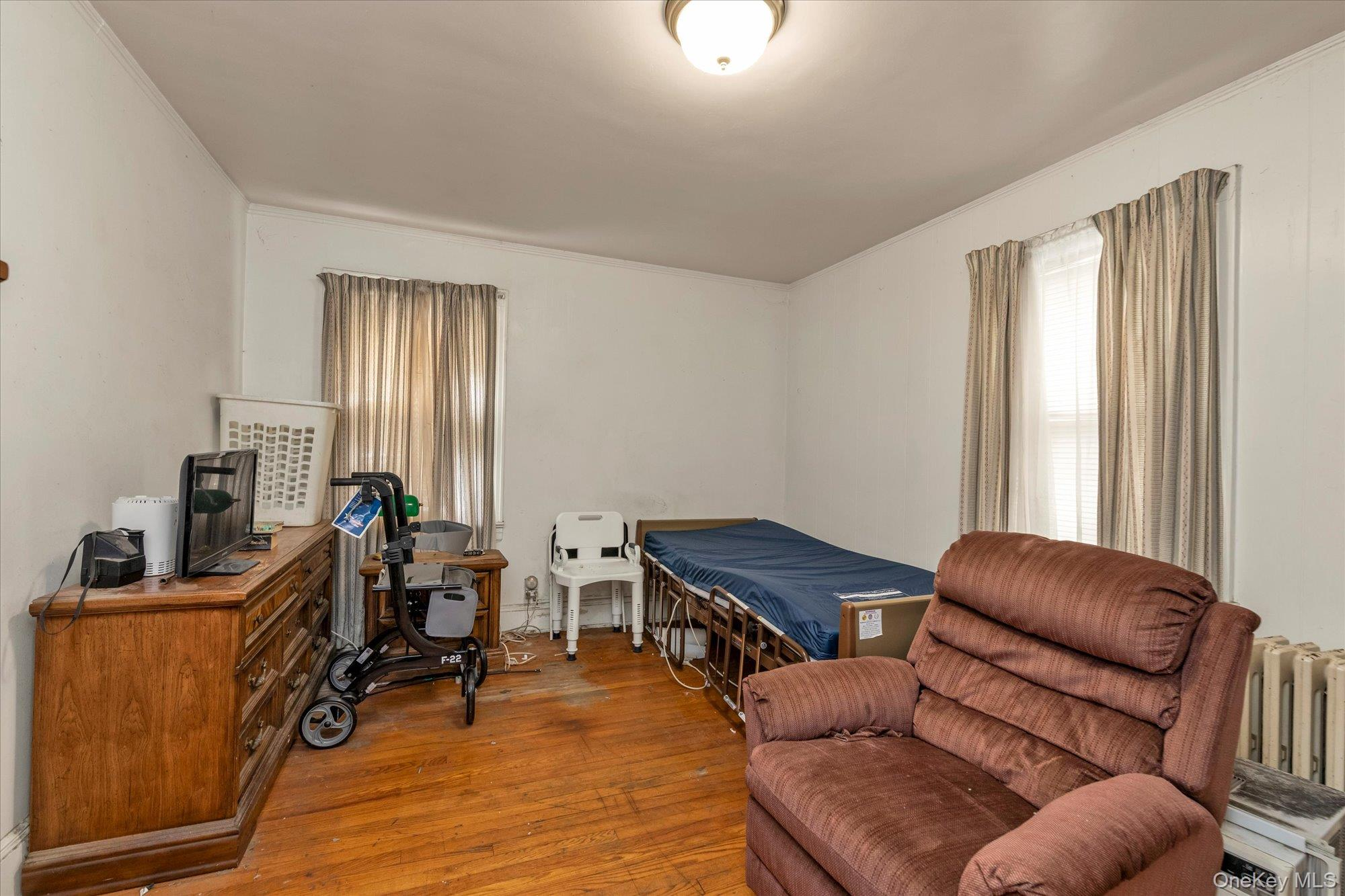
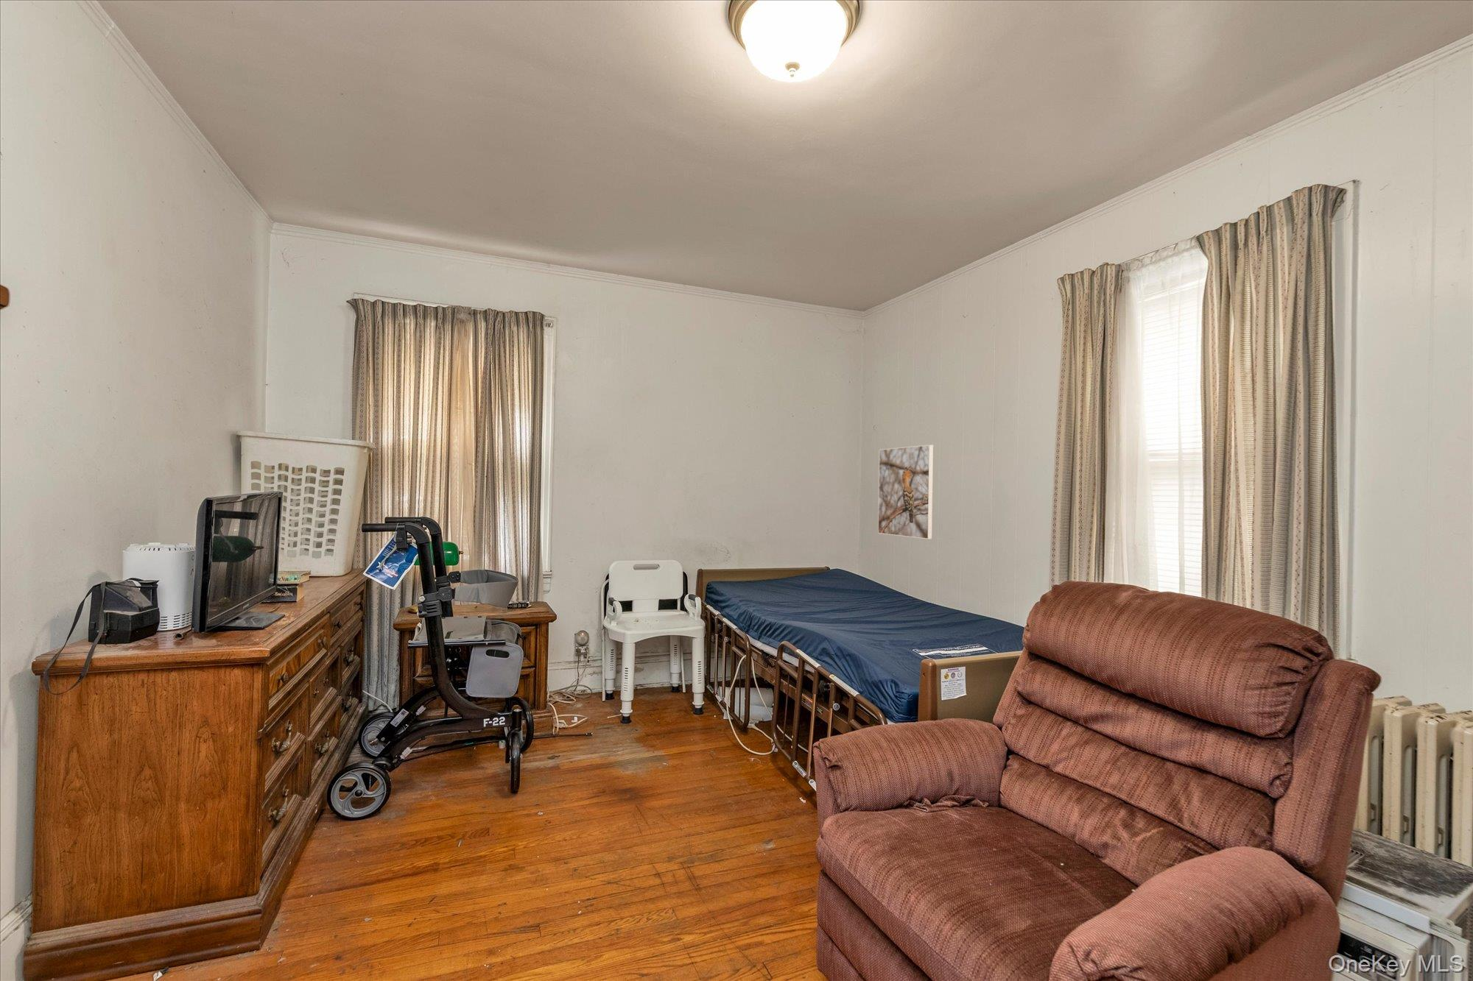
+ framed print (904, 492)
